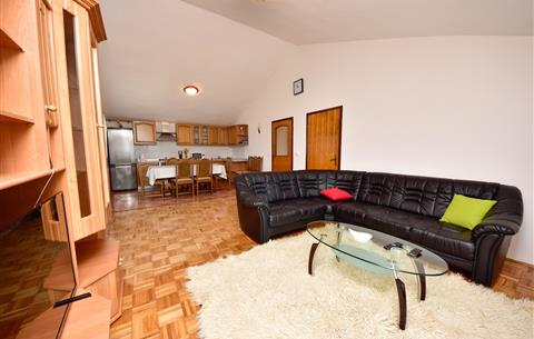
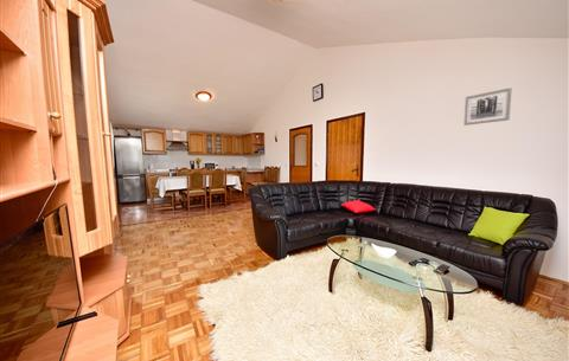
+ wall art (486, 108)
